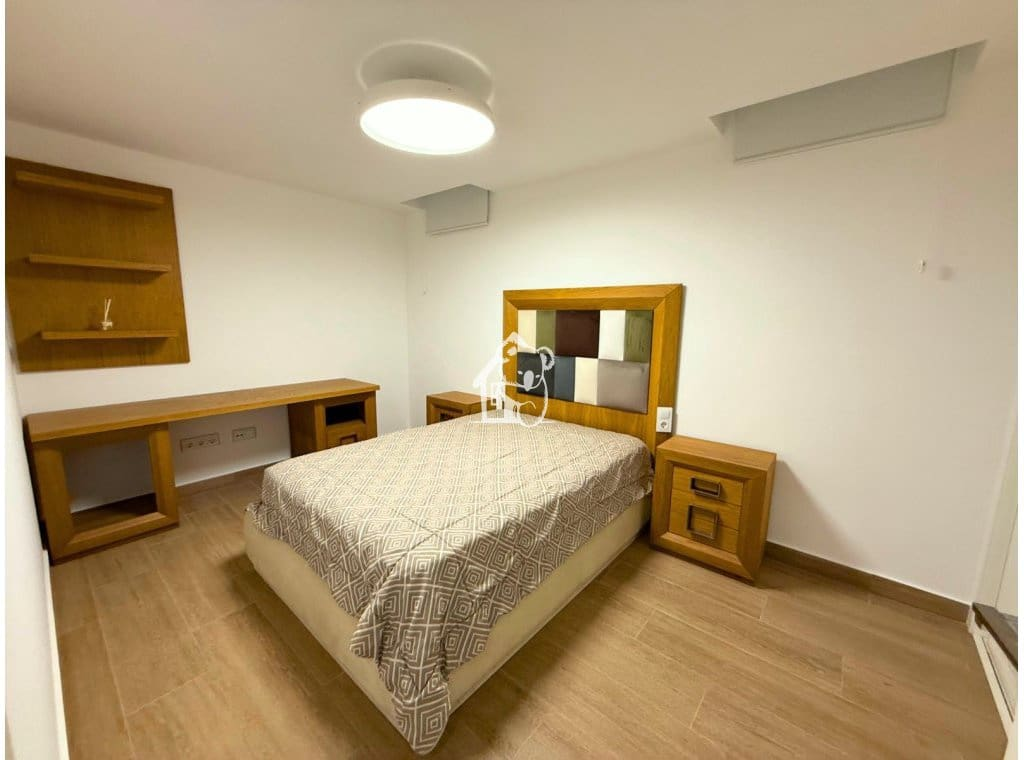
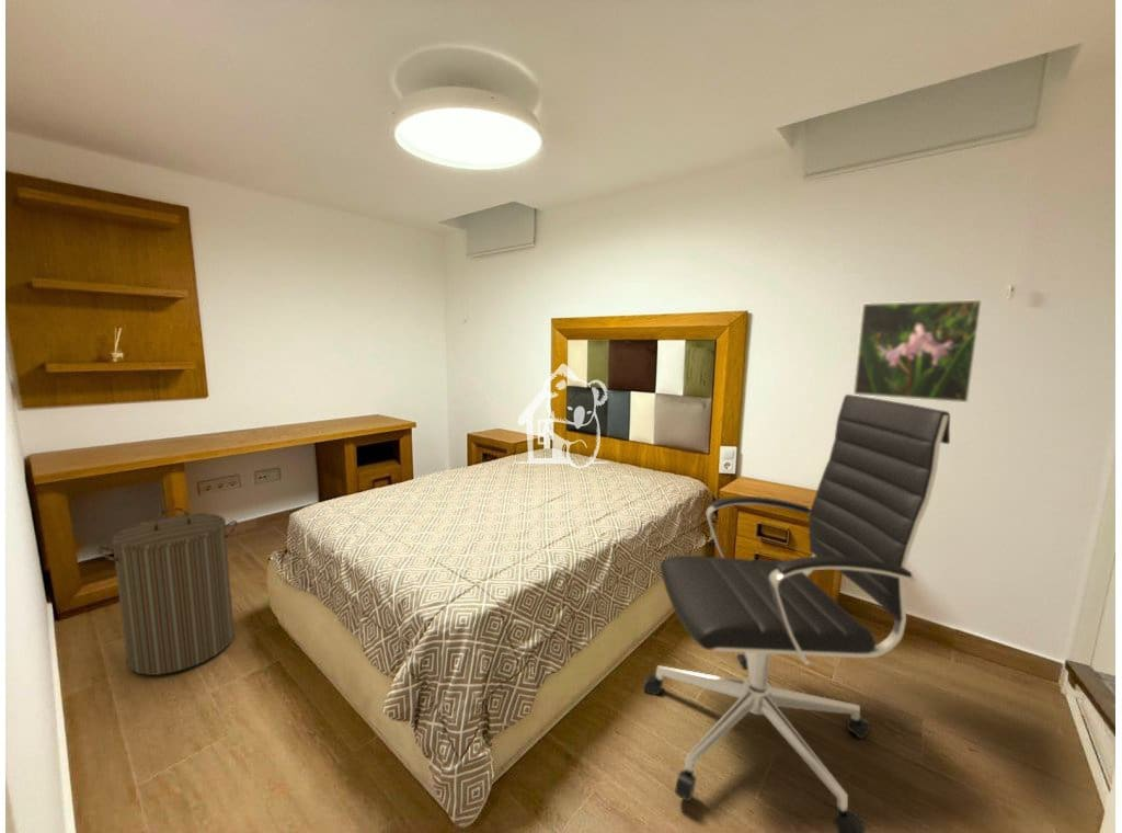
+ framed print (913, 350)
+ laundry hamper (176, 579)
+ chair (777, 577)
